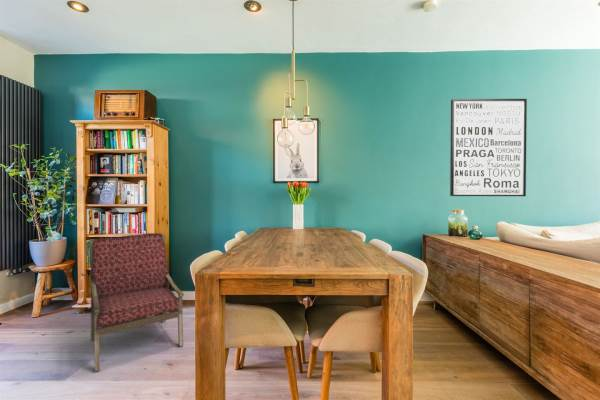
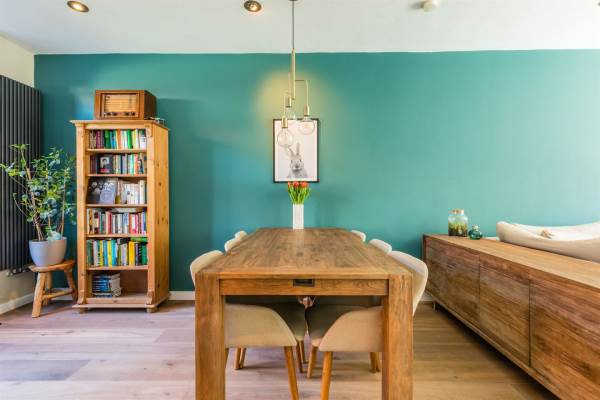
- armchair (135, 289)
- wall art (488, 147)
